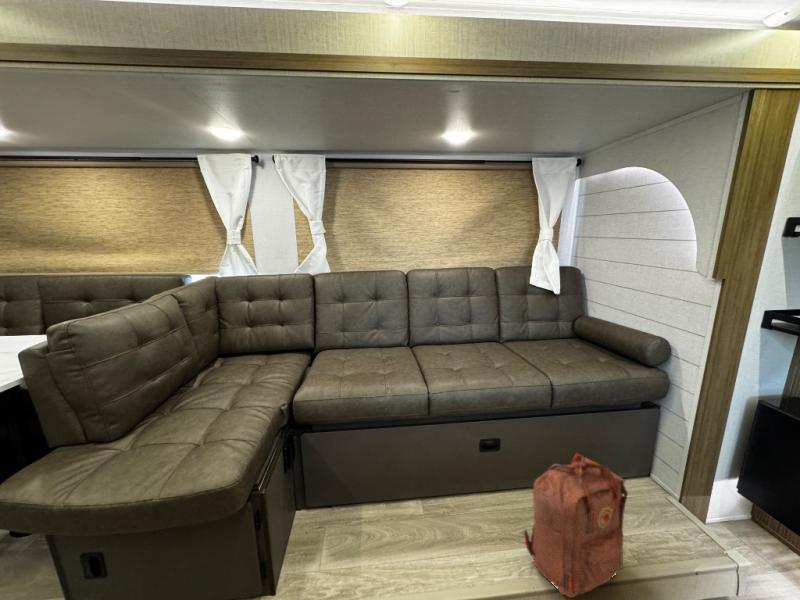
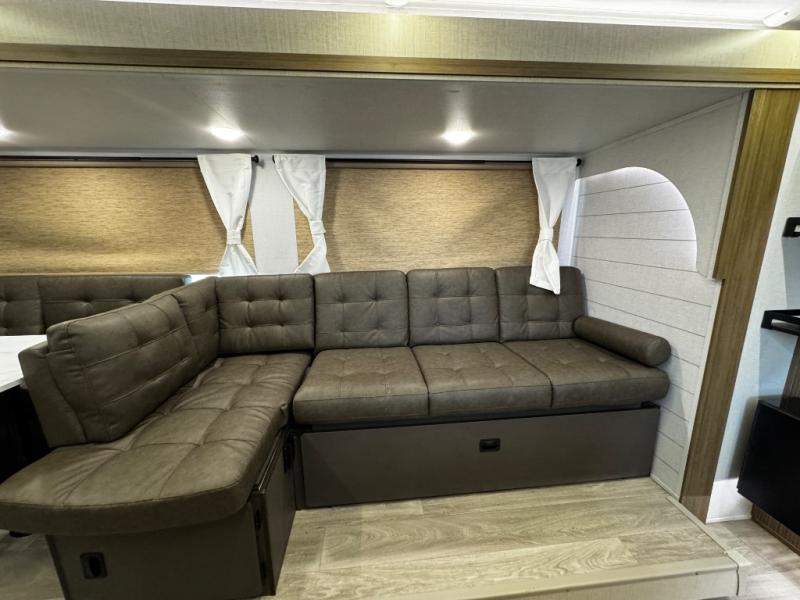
- backpack (573, 514)
